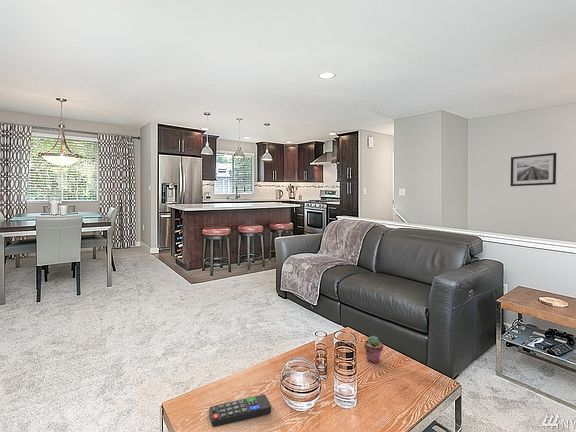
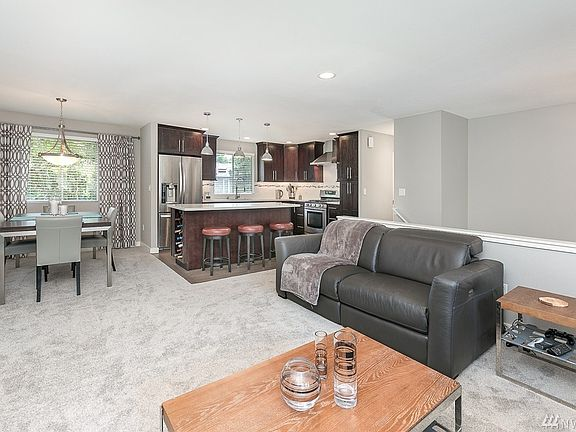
- wall art (532, 170)
- potted succulent (373, 348)
- remote control (240, 409)
